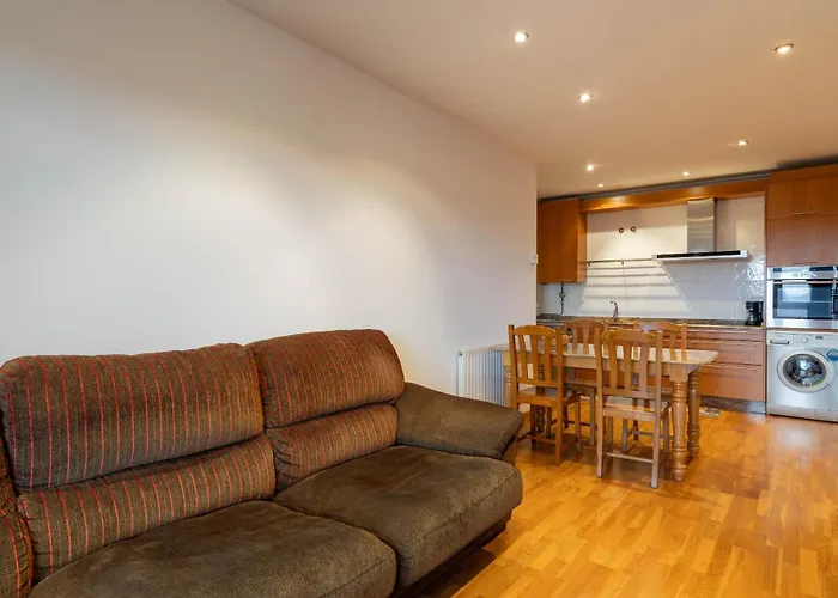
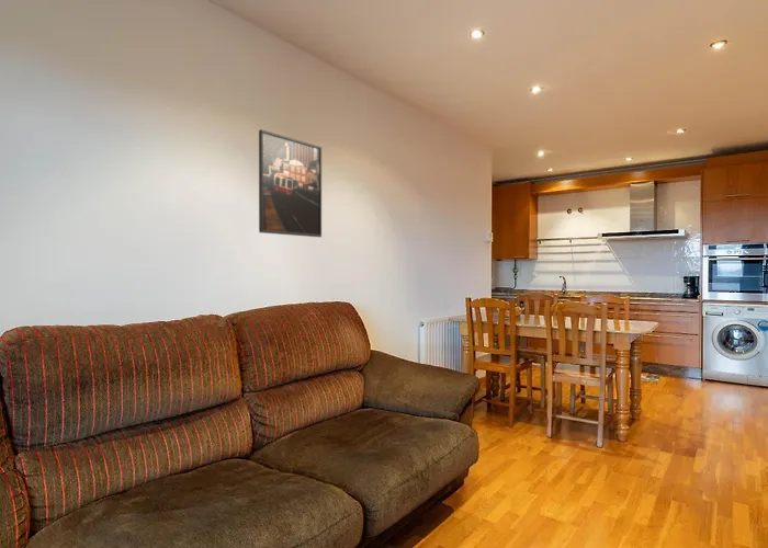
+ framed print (292, 186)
